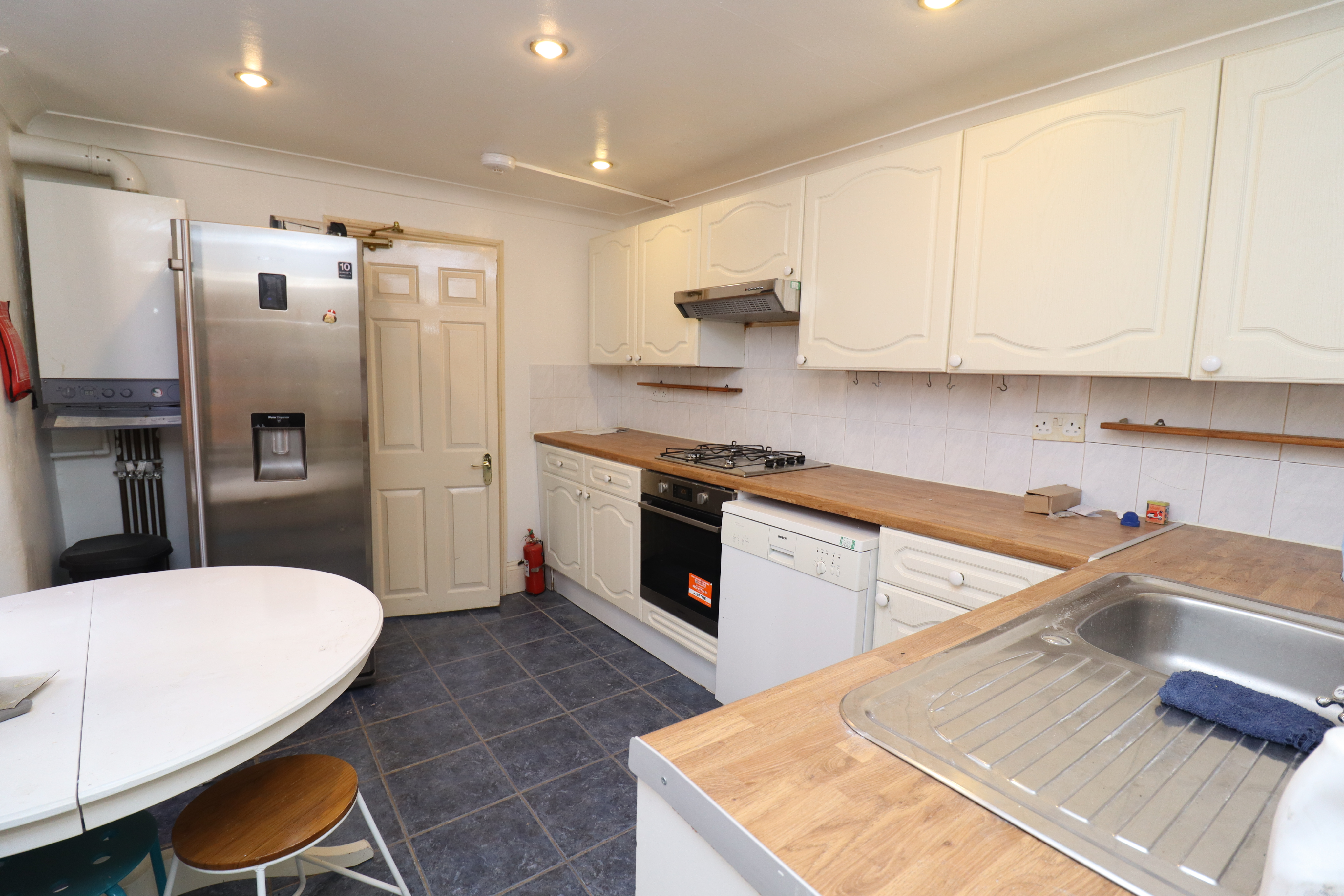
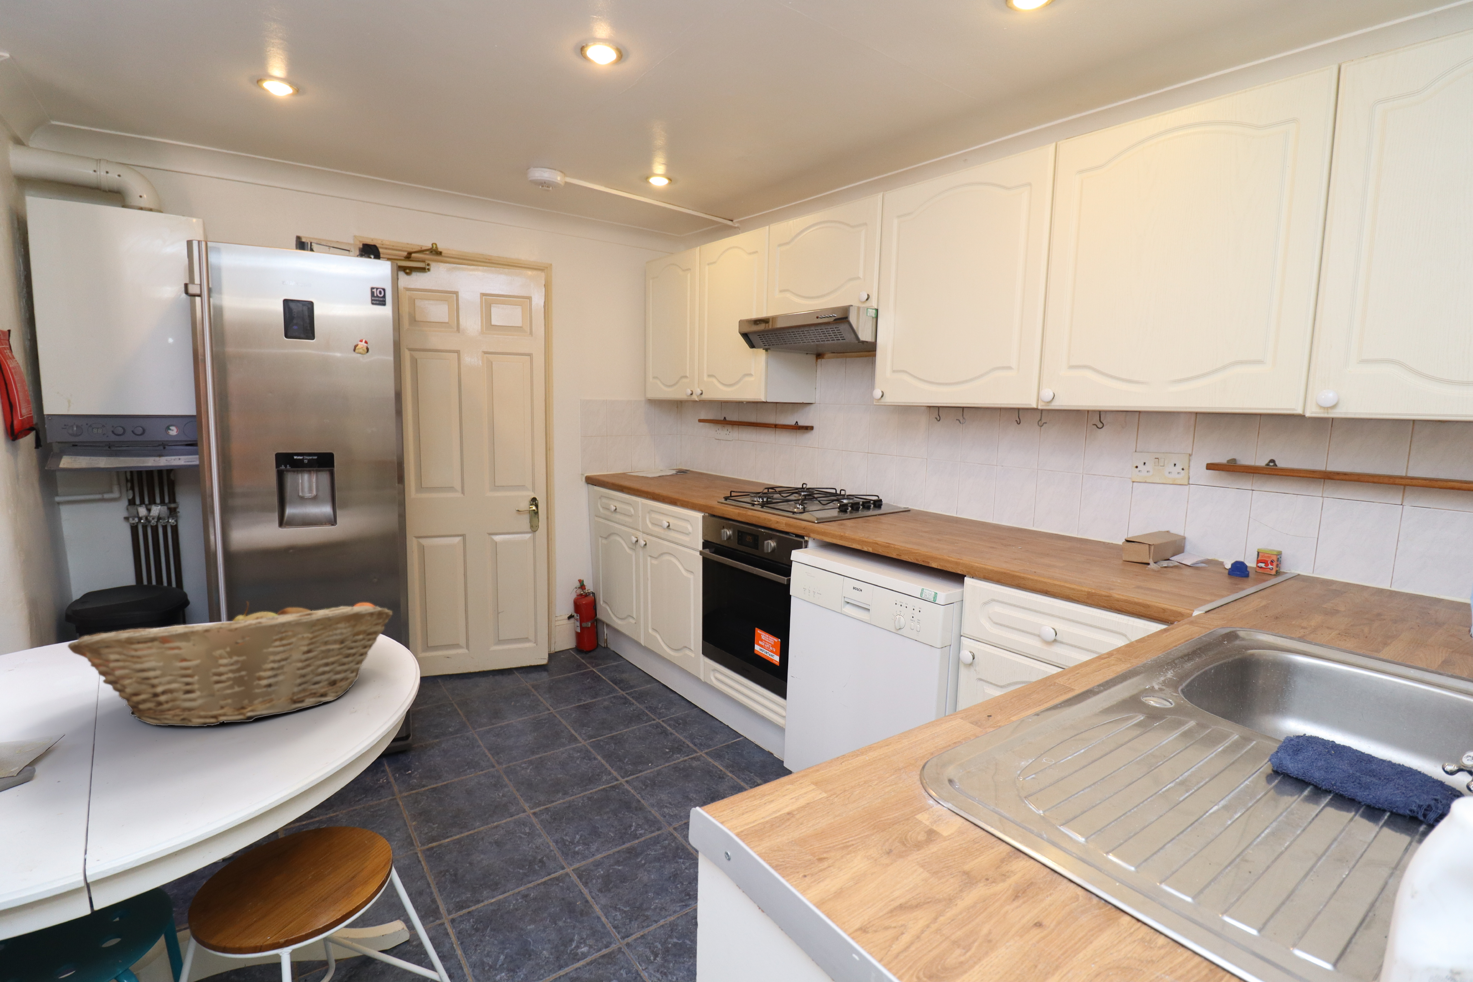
+ fruit basket (249, 648)
